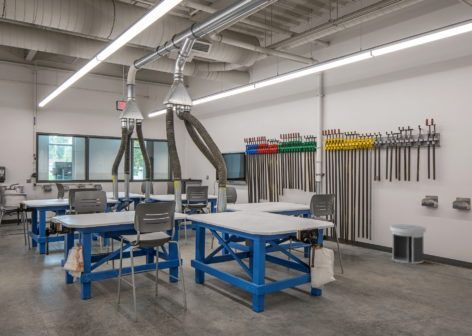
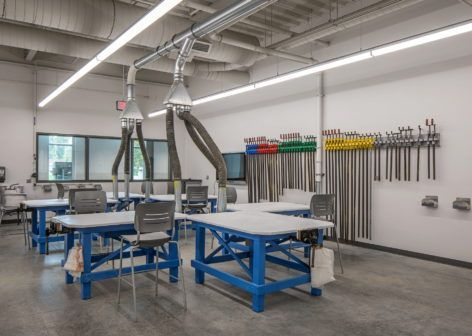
- revolving door (407, 243)
